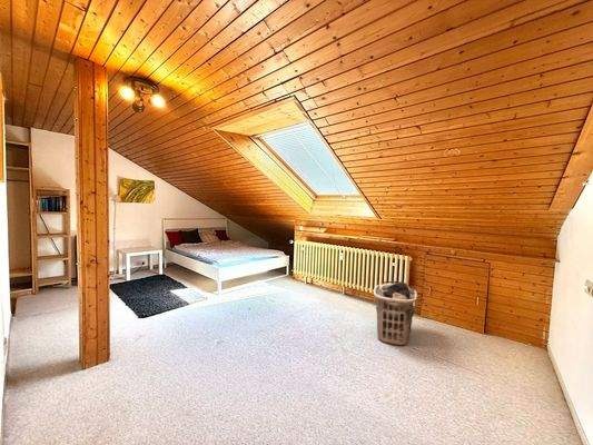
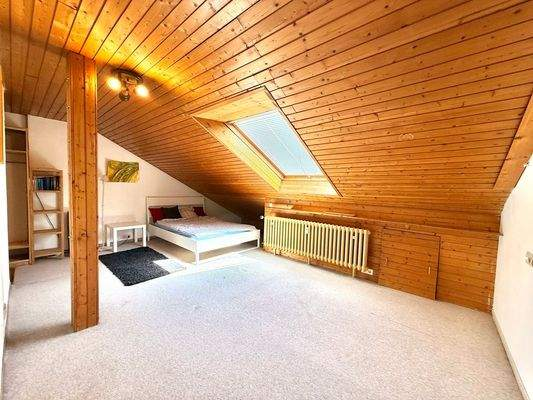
- clothes hamper (394, 308)
